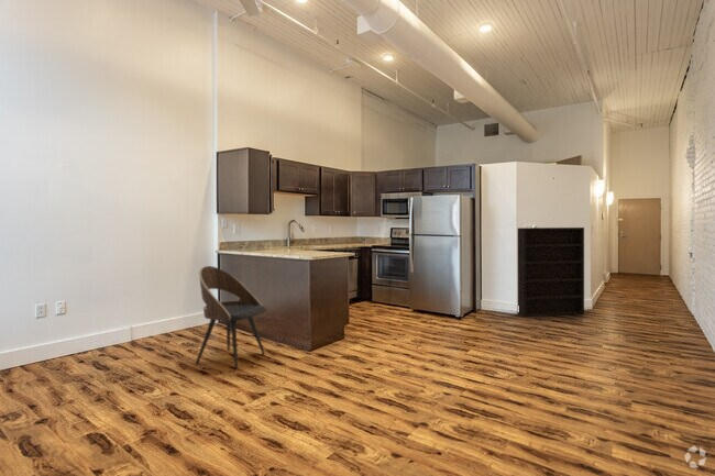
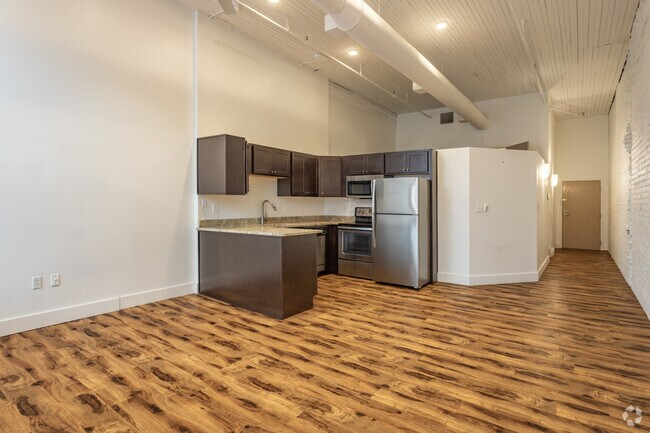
- dining chair (230, 312)
- shelving unit (550, 270)
